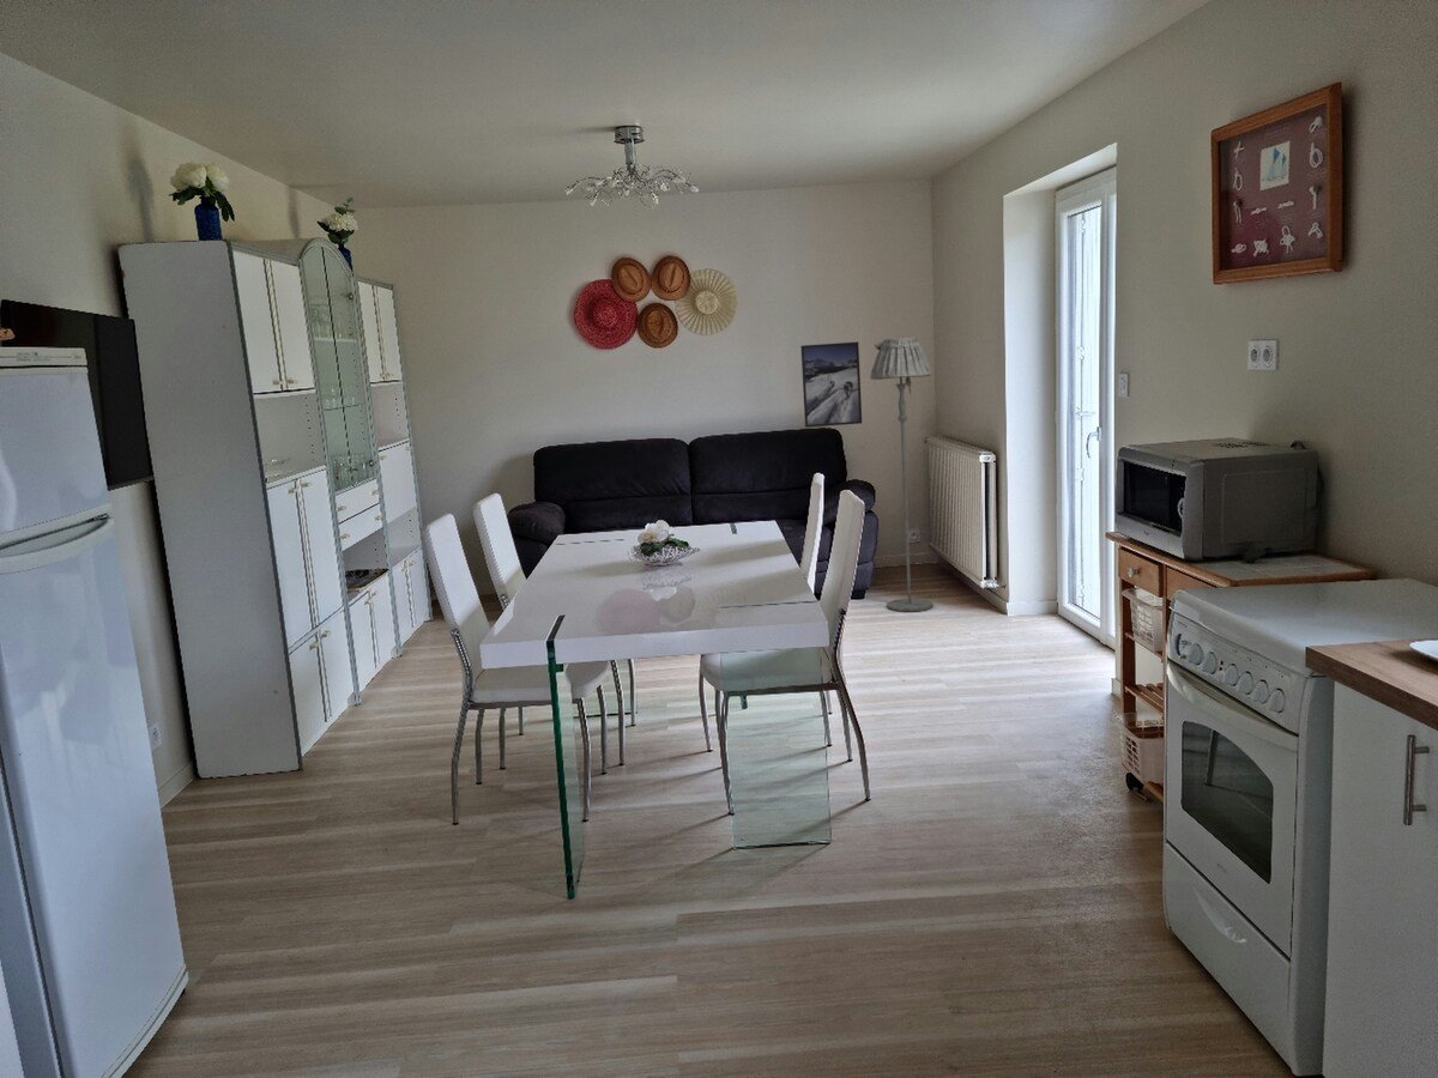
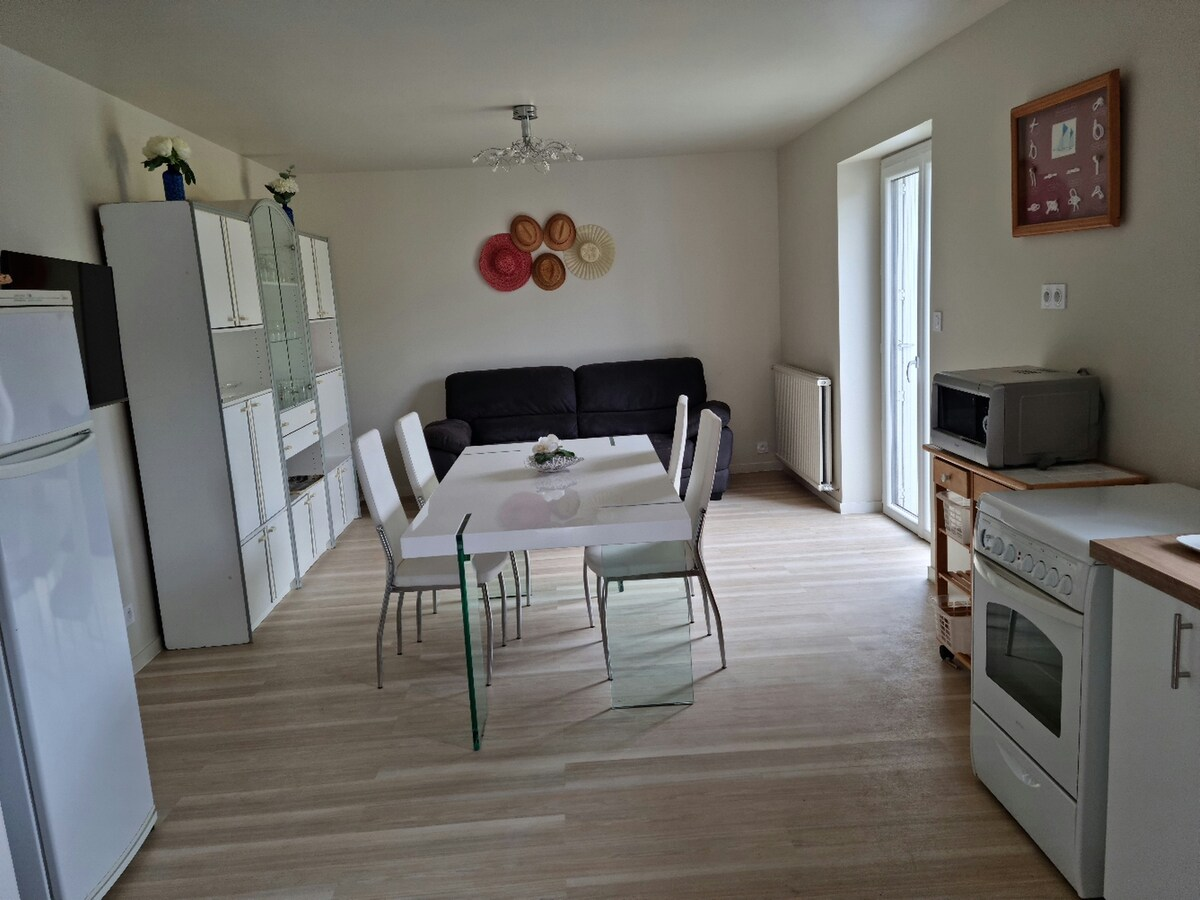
- floor lamp (905, 474)
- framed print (832, 384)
